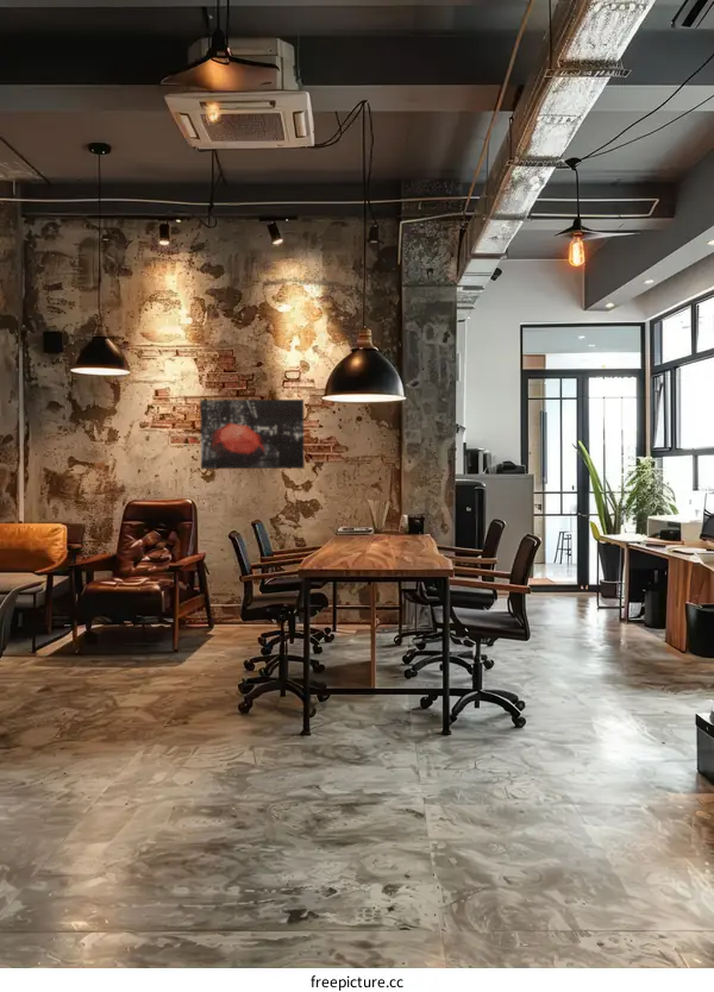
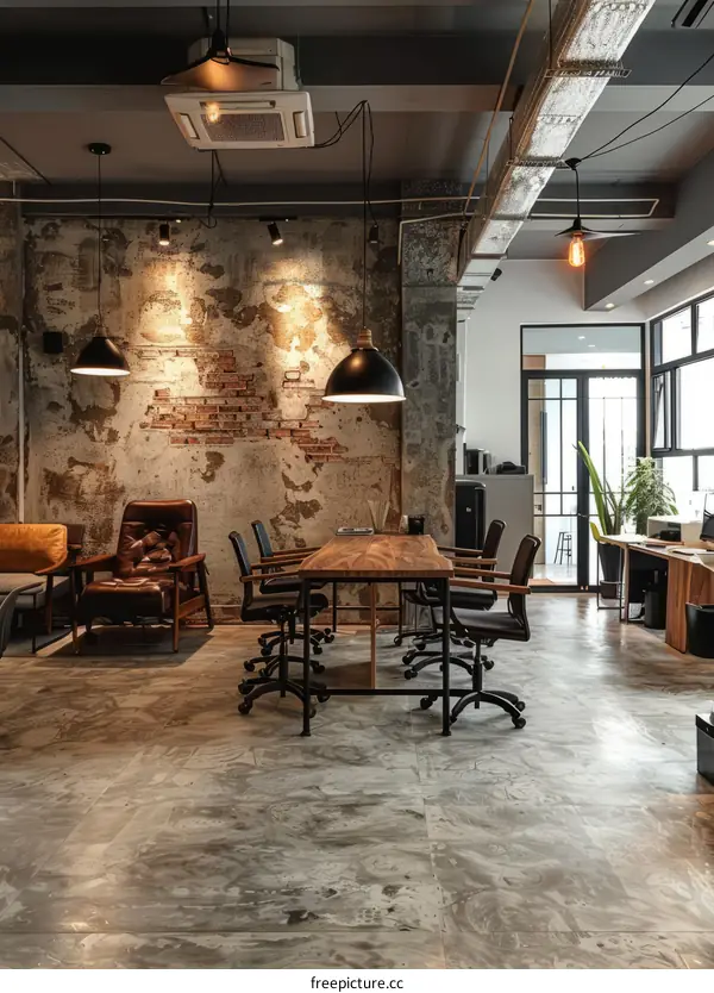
- wall art (252, 434)
